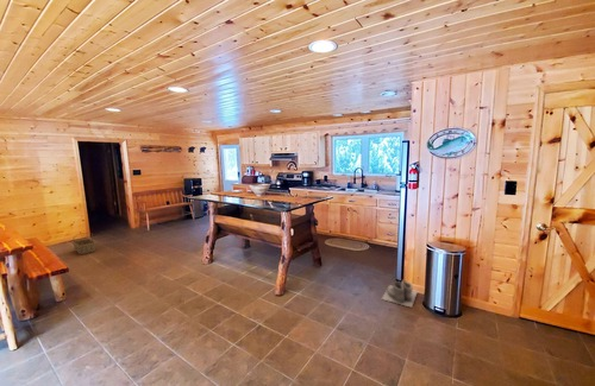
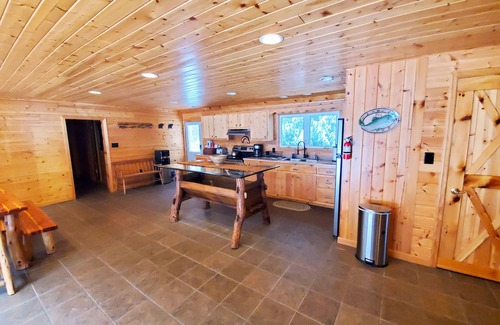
- basket (83, 242)
- boots (400, 287)
